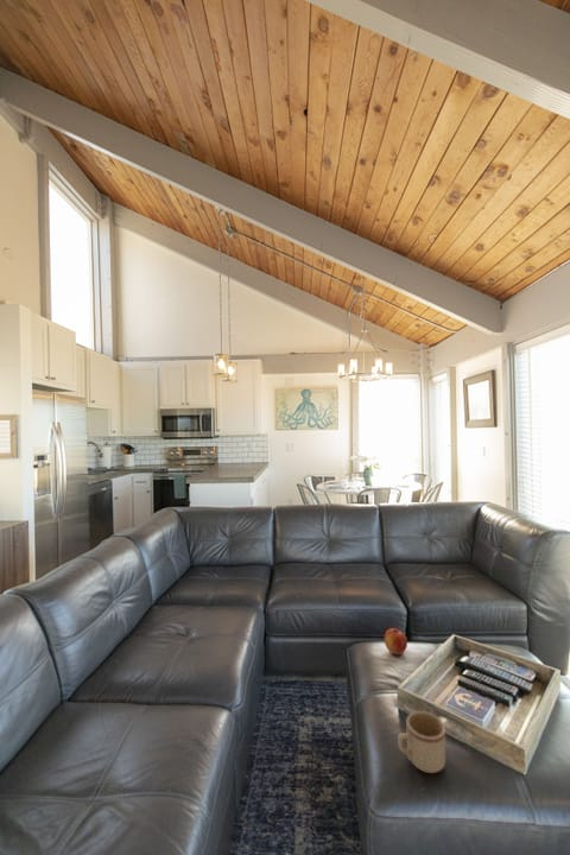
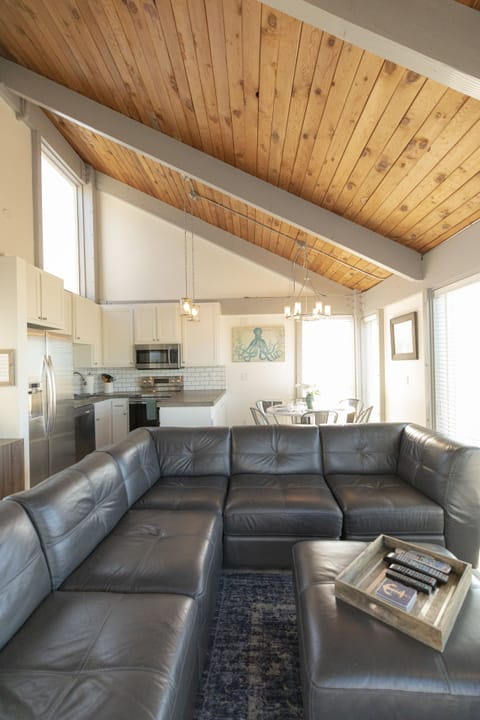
- mug (420, 743)
- apple (395, 639)
